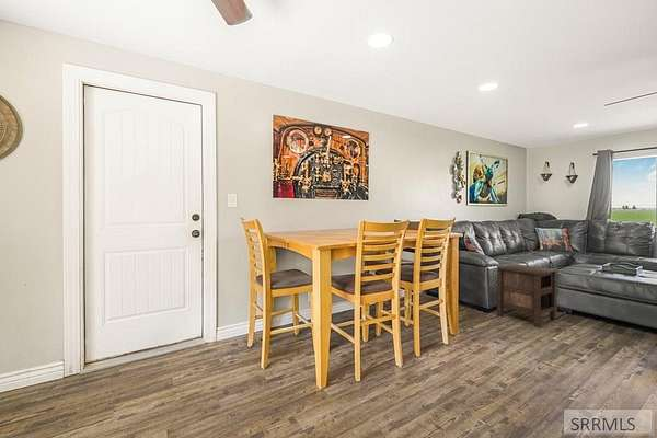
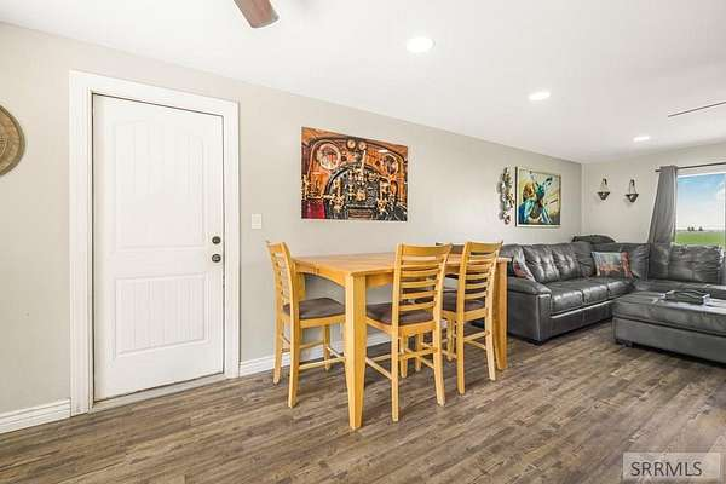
- nightstand (526, 292)
